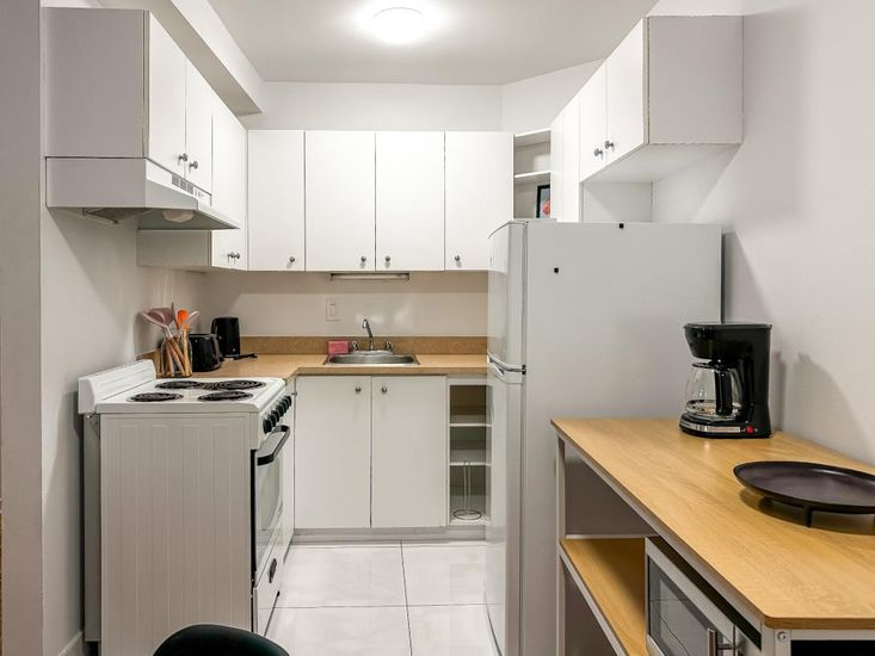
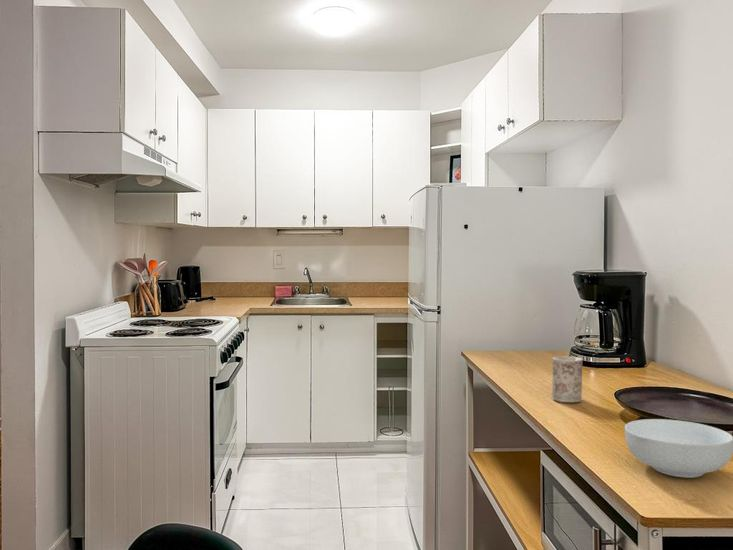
+ mug (566, 377)
+ cereal bowl (676, 449)
